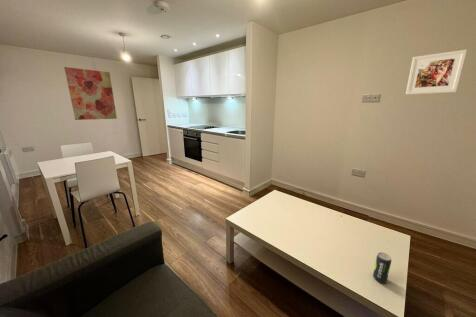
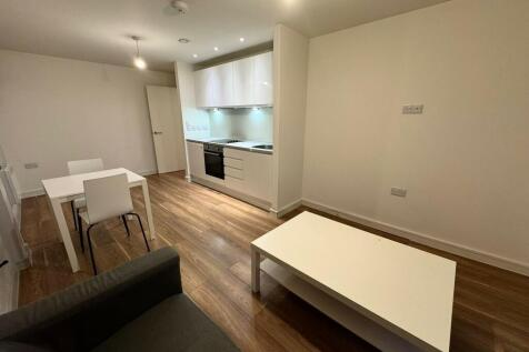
- beverage can (382, 267)
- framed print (433, 74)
- wall art (92, 95)
